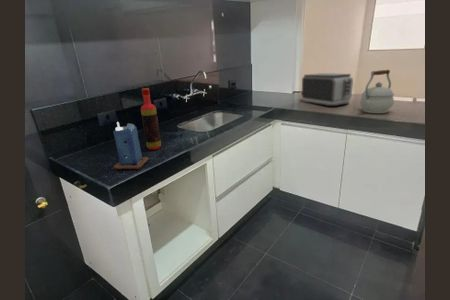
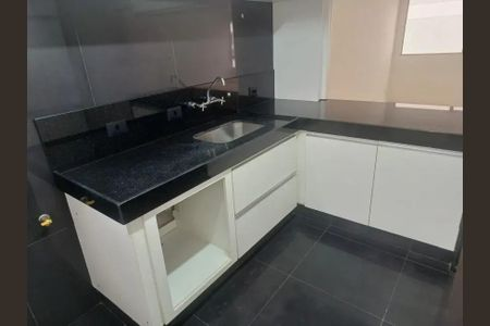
- bottle (149, 119)
- kettle (376, 91)
- candle (128, 143)
- toaster (326, 88)
